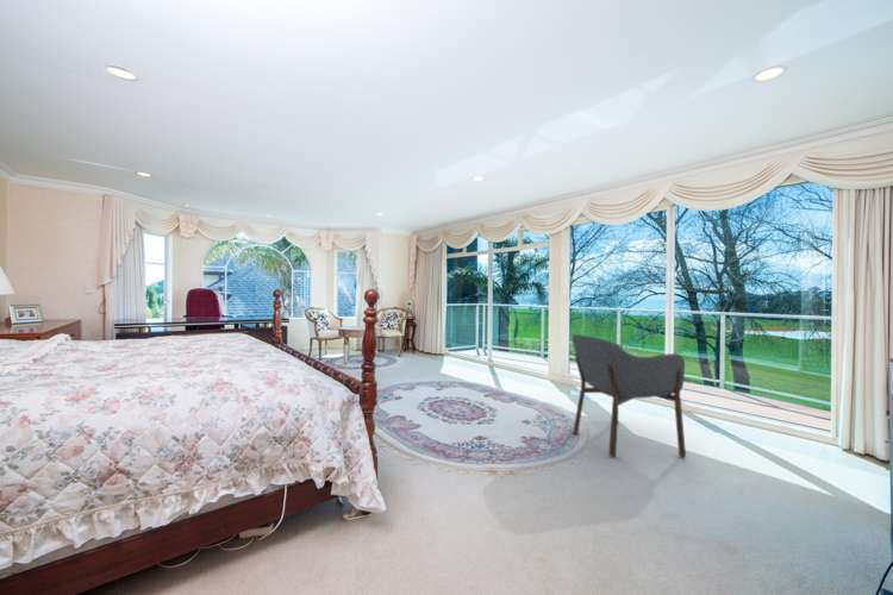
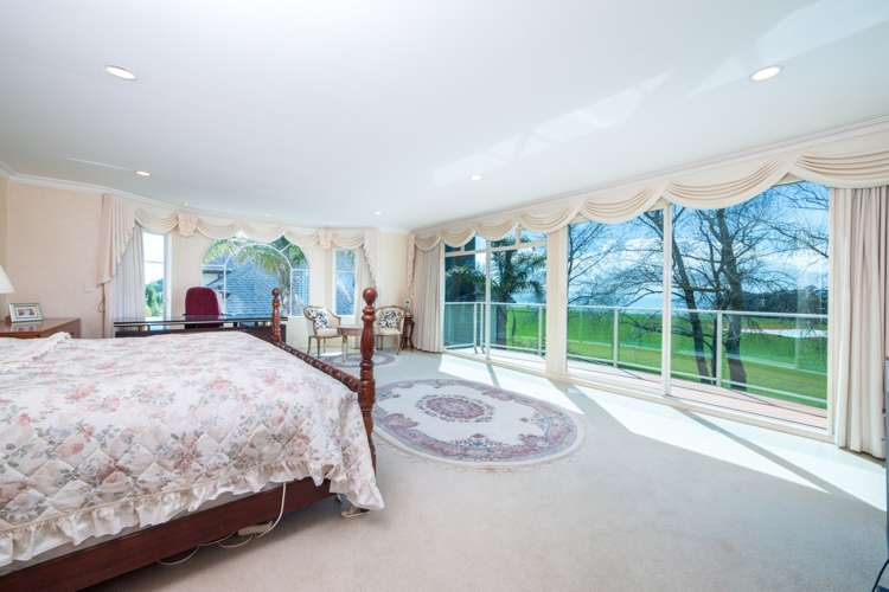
- armchair (618, 388)
